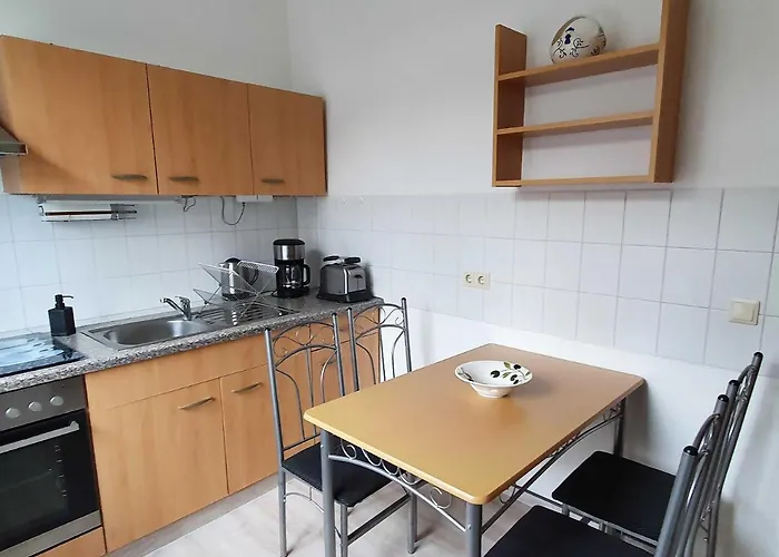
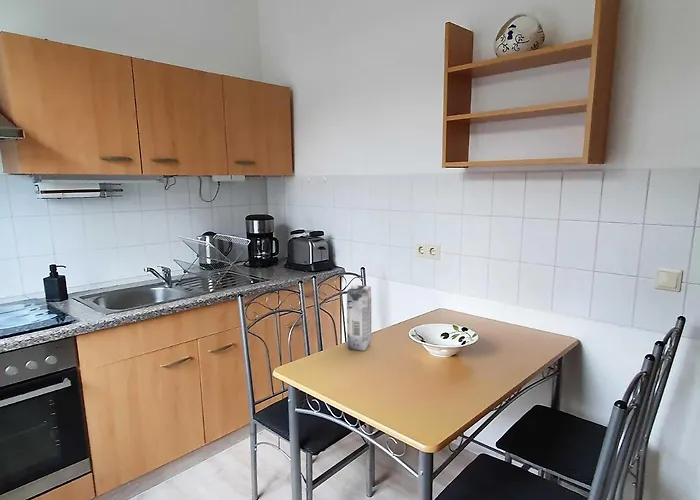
+ juice carton (359, 316)
